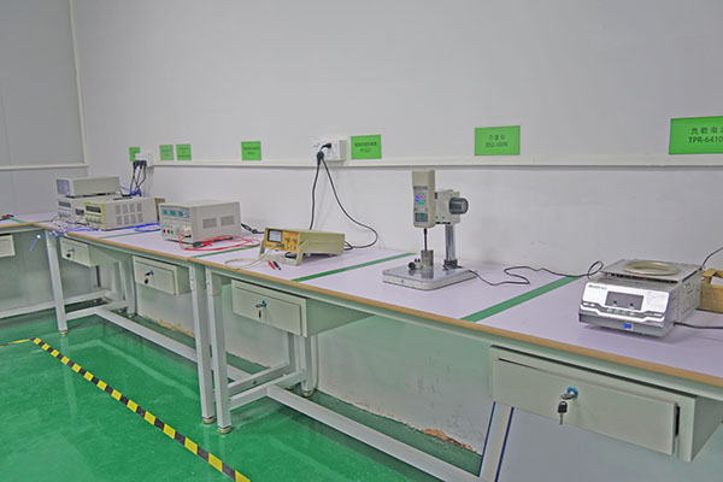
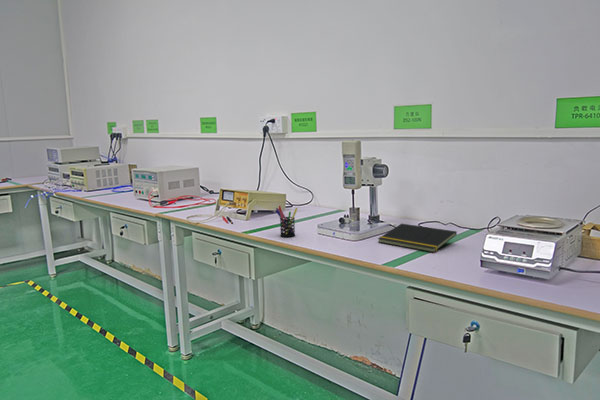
+ notepad (416, 236)
+ pen holder (287, 220)
